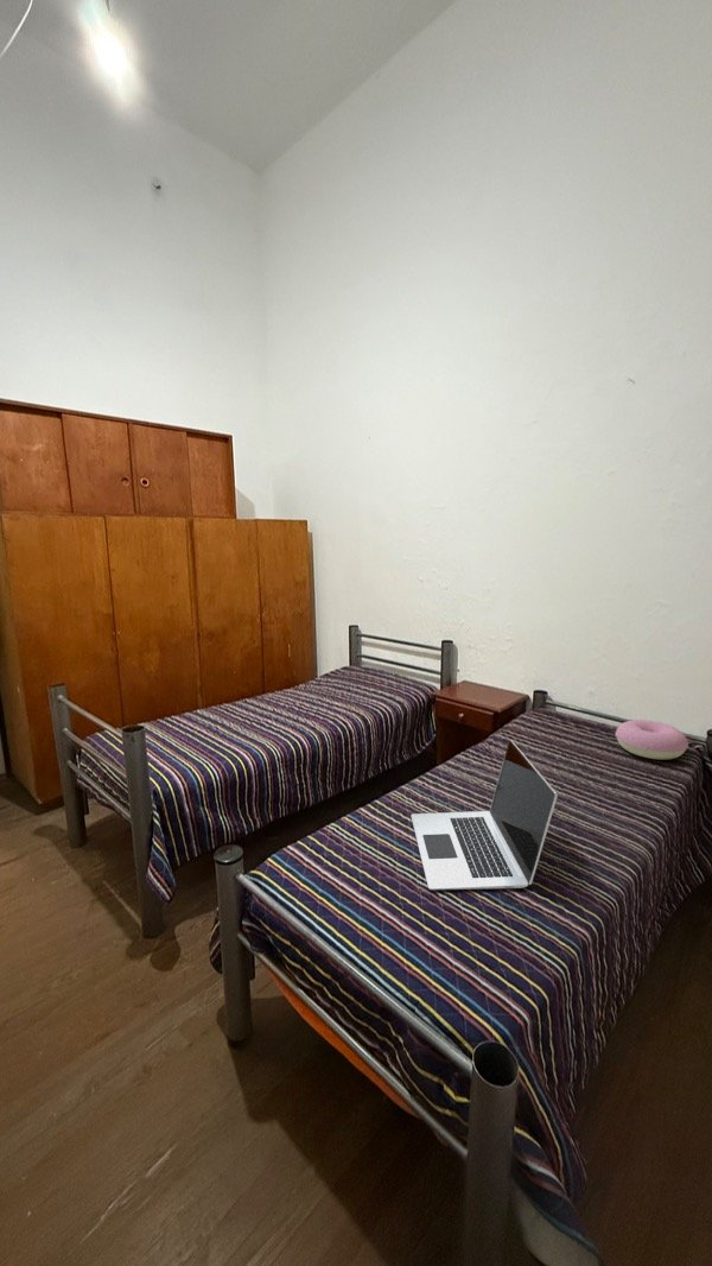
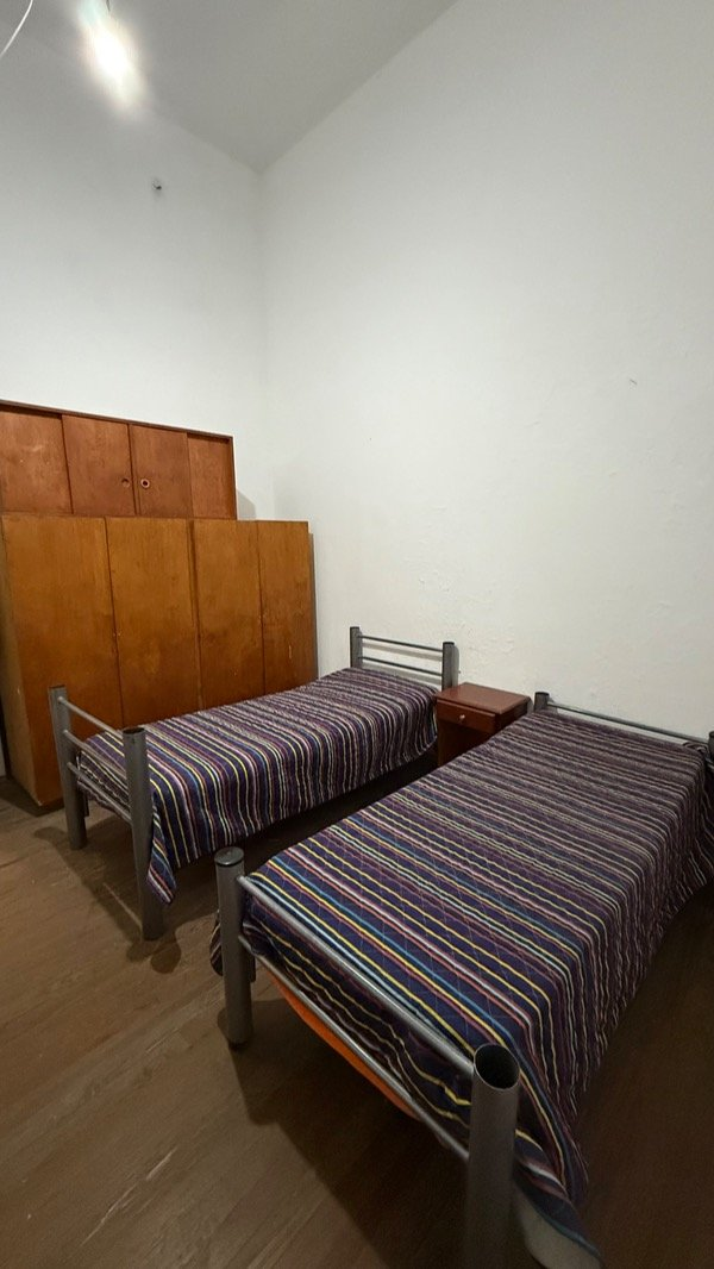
- cushion (650, 739)
- laptop (473, 811)
